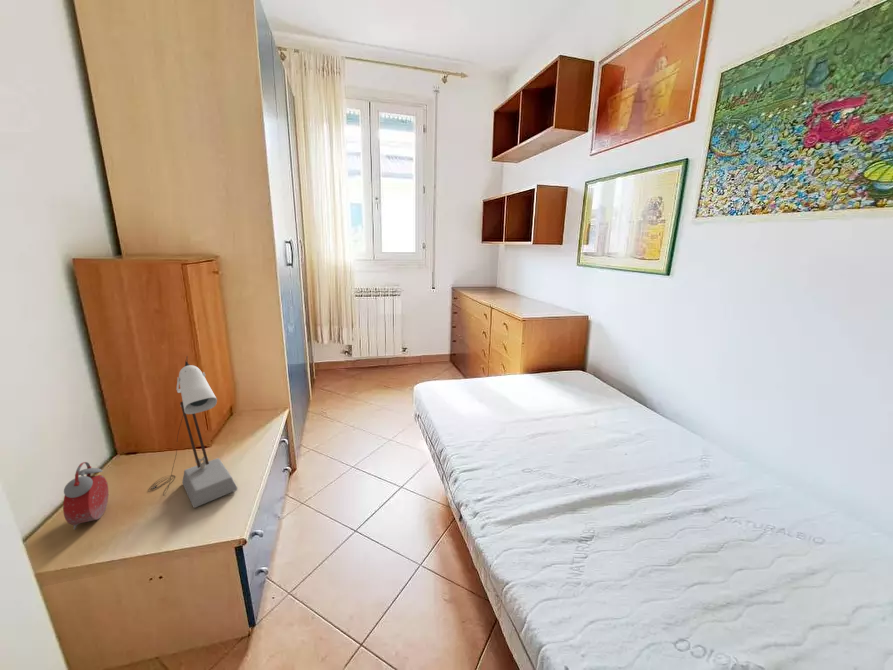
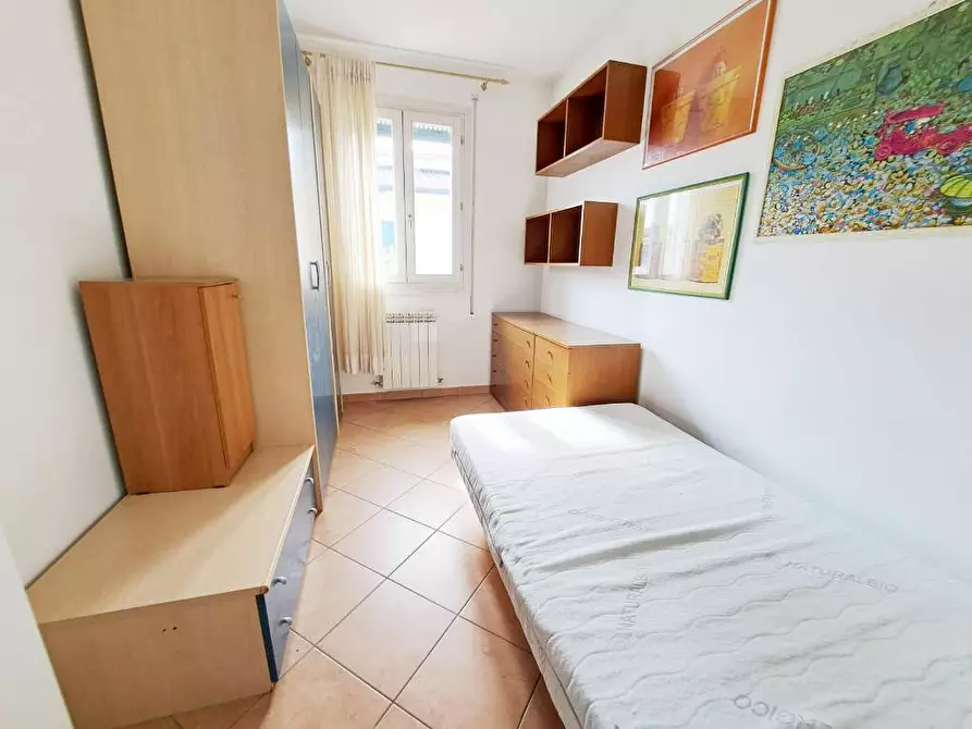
- alarm clock (86, 491)
- desk lamp (187, 424)
